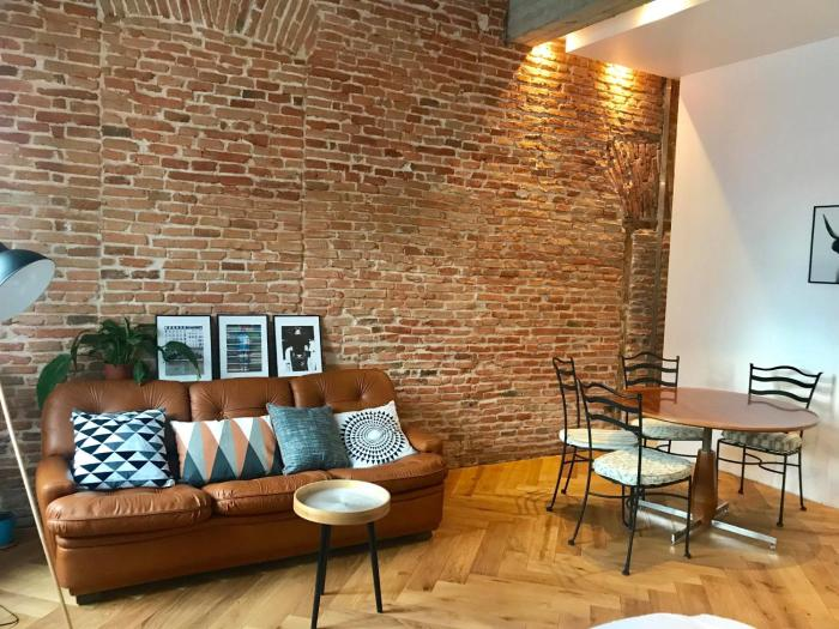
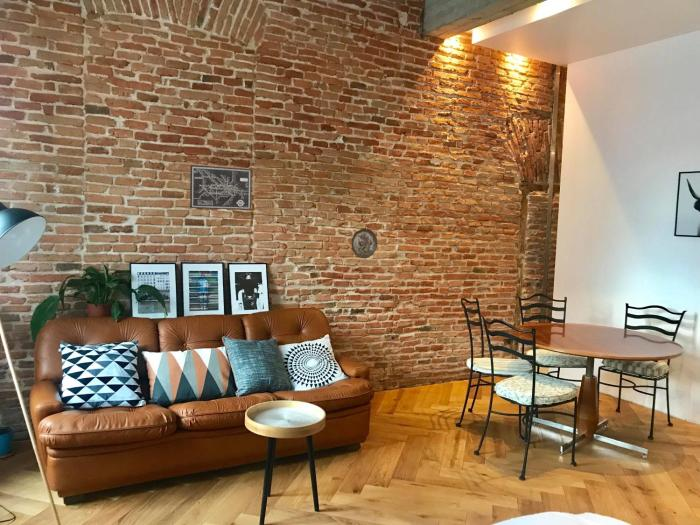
+ wall art (221, 188)
+ decorative plate (363, 243)
